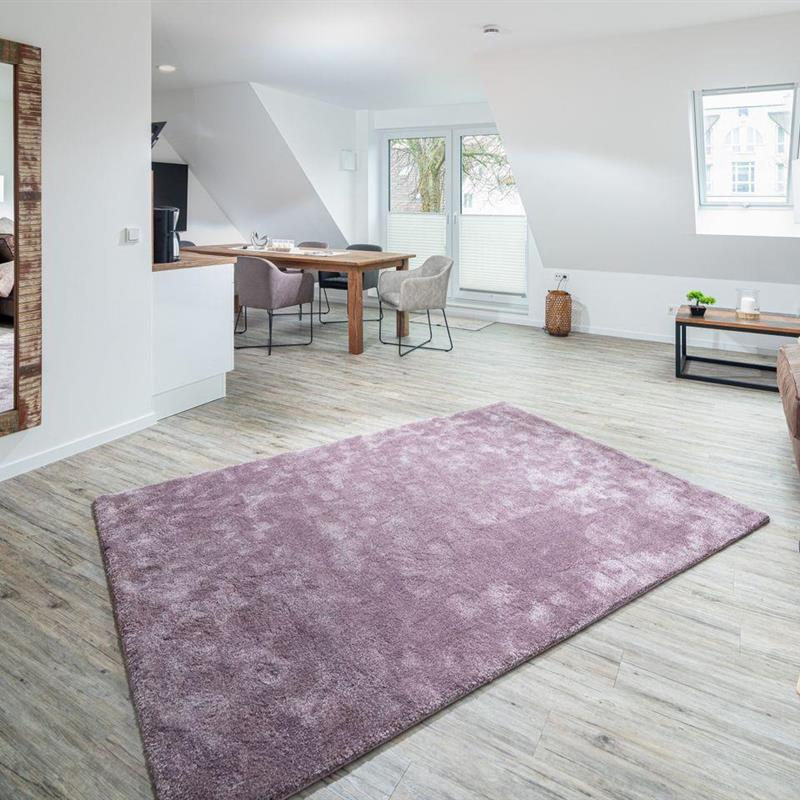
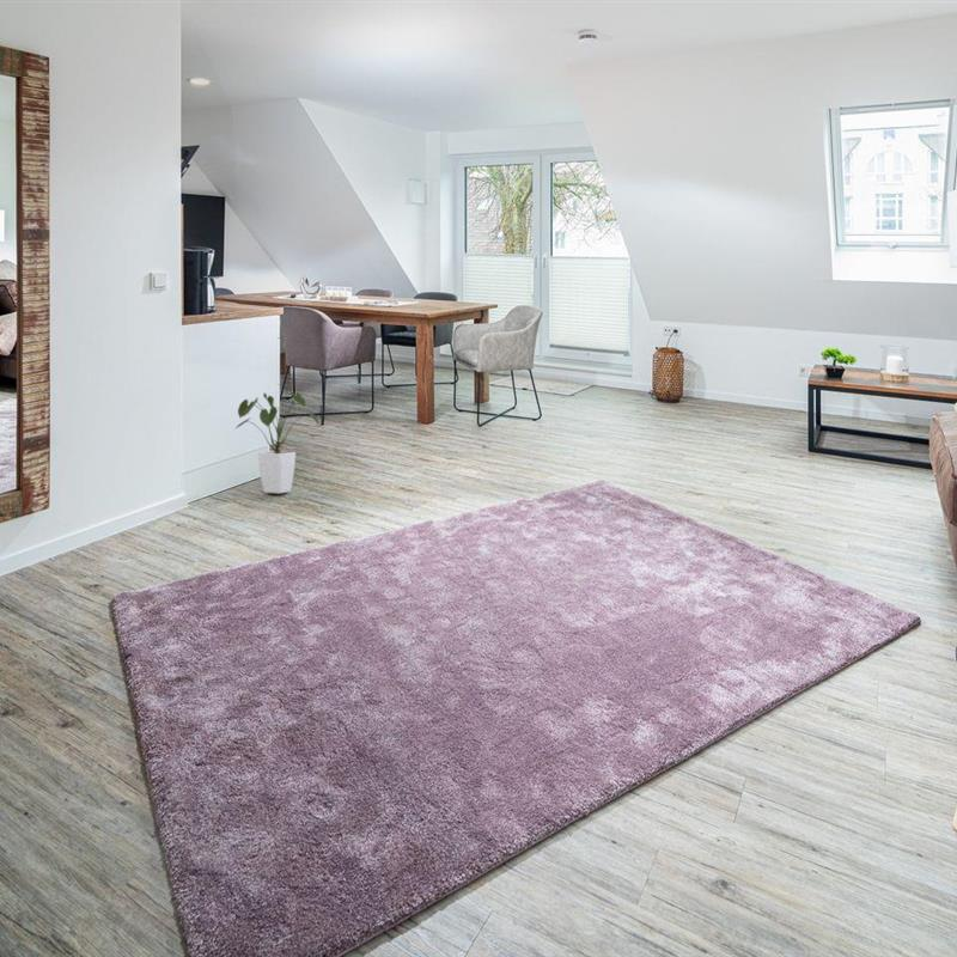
+ house plant (280, 441)
